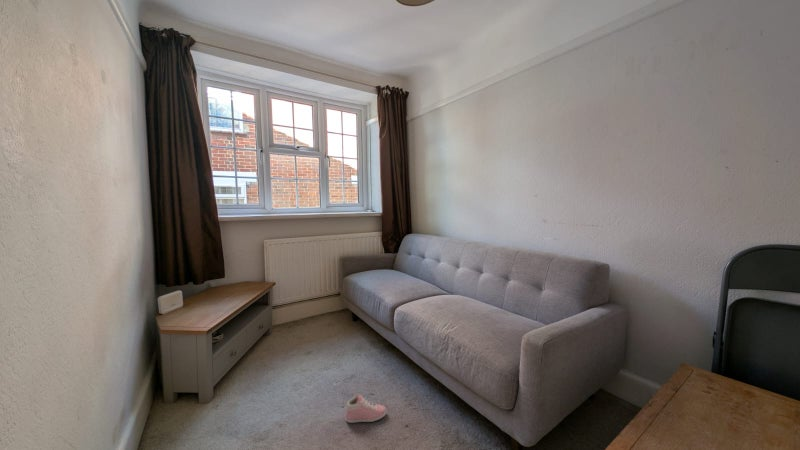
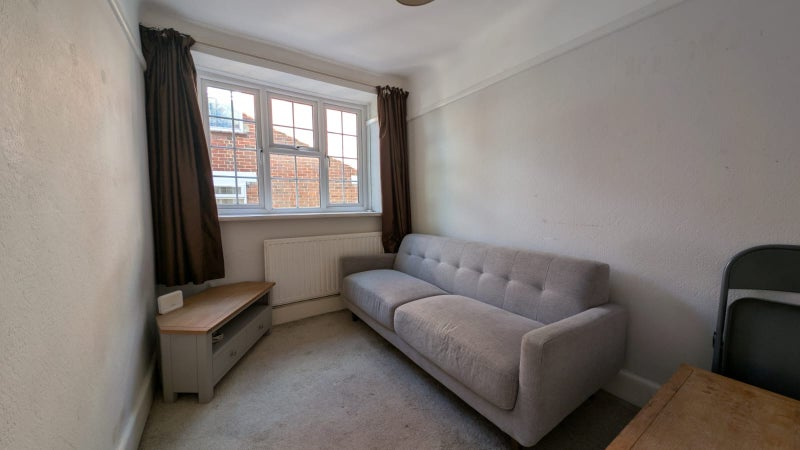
- sneaker (366, 407)
